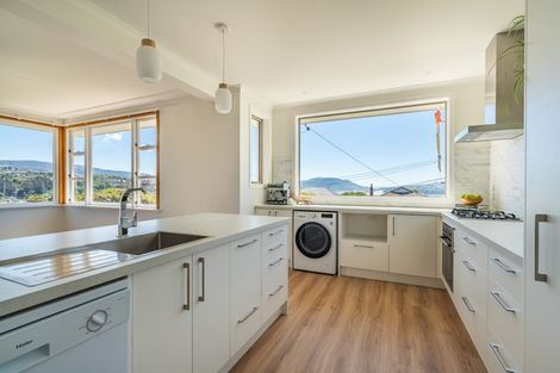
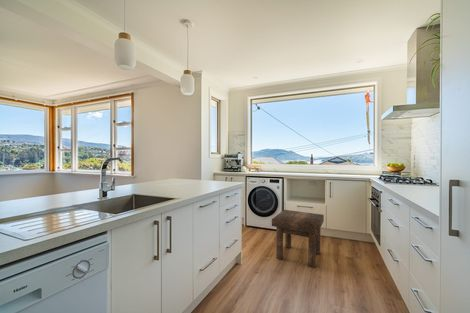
+ stool (298, 235)
